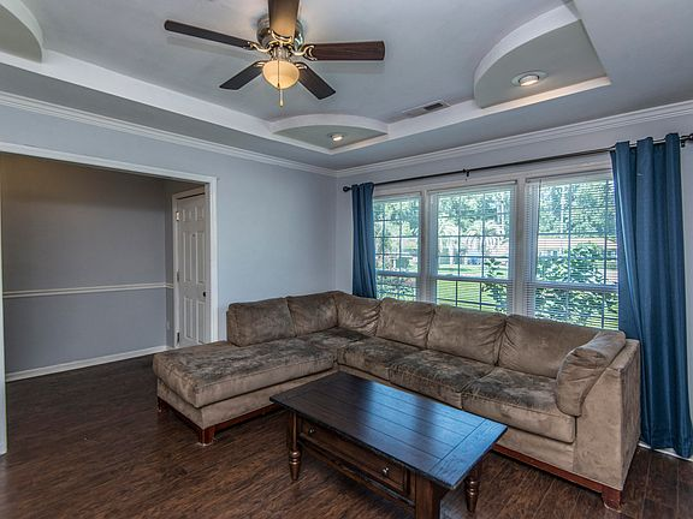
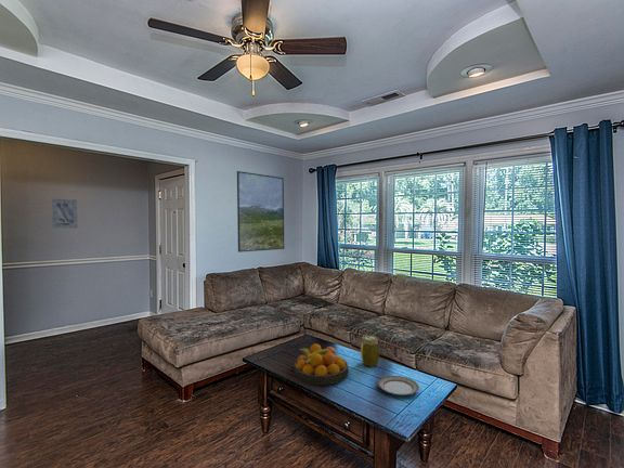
+ jar (369, 350)
+ wall art (65, 213)
+ plate (398, 386)
+ fruit bowl (321, 360)
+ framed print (262, 212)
